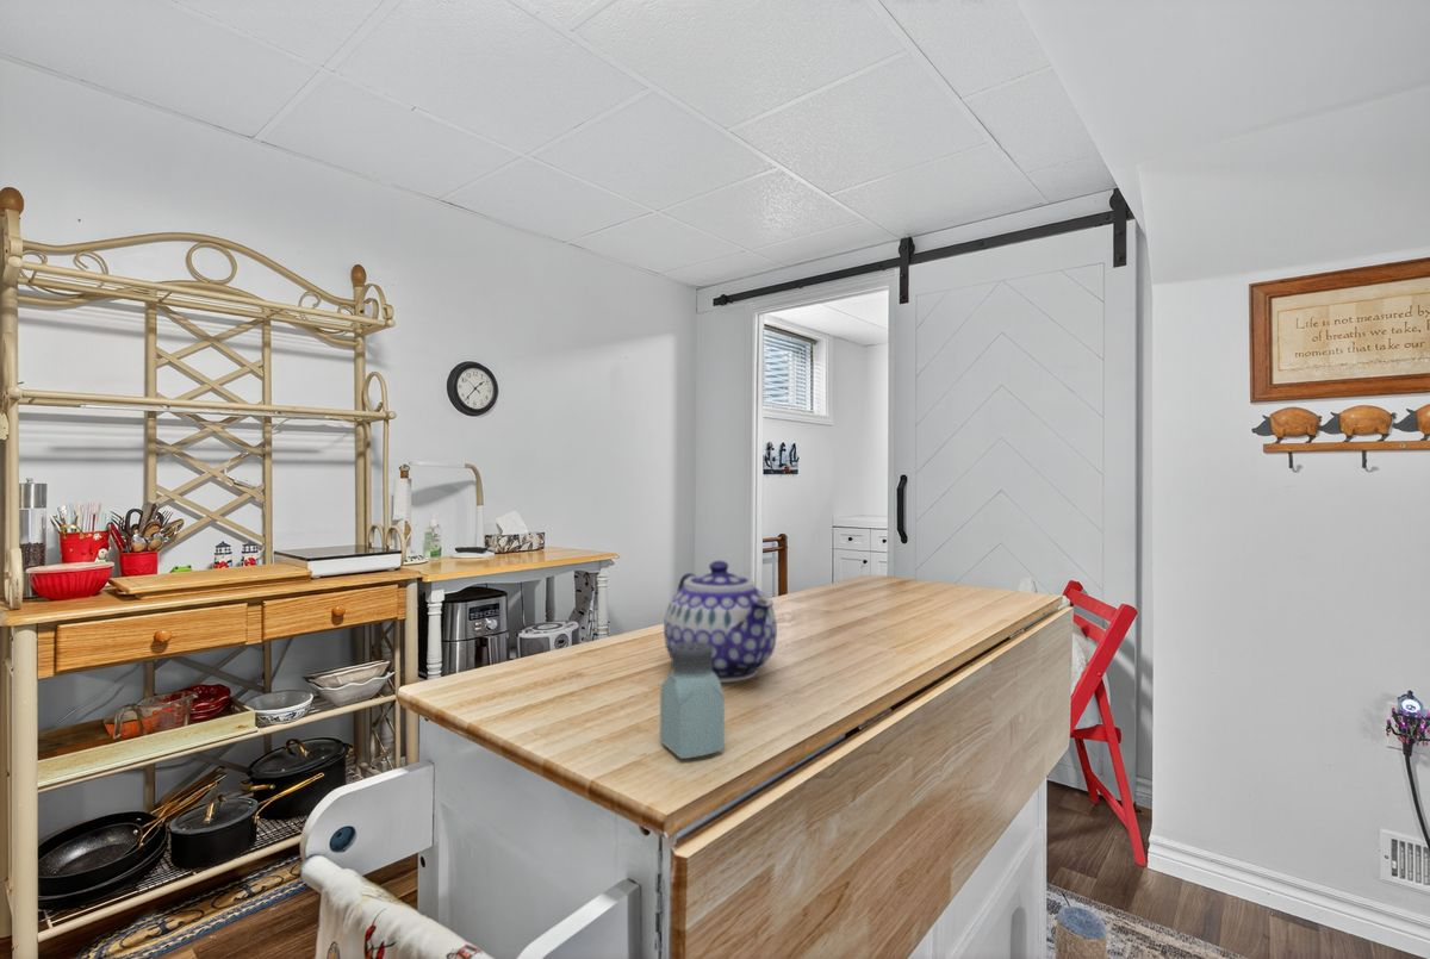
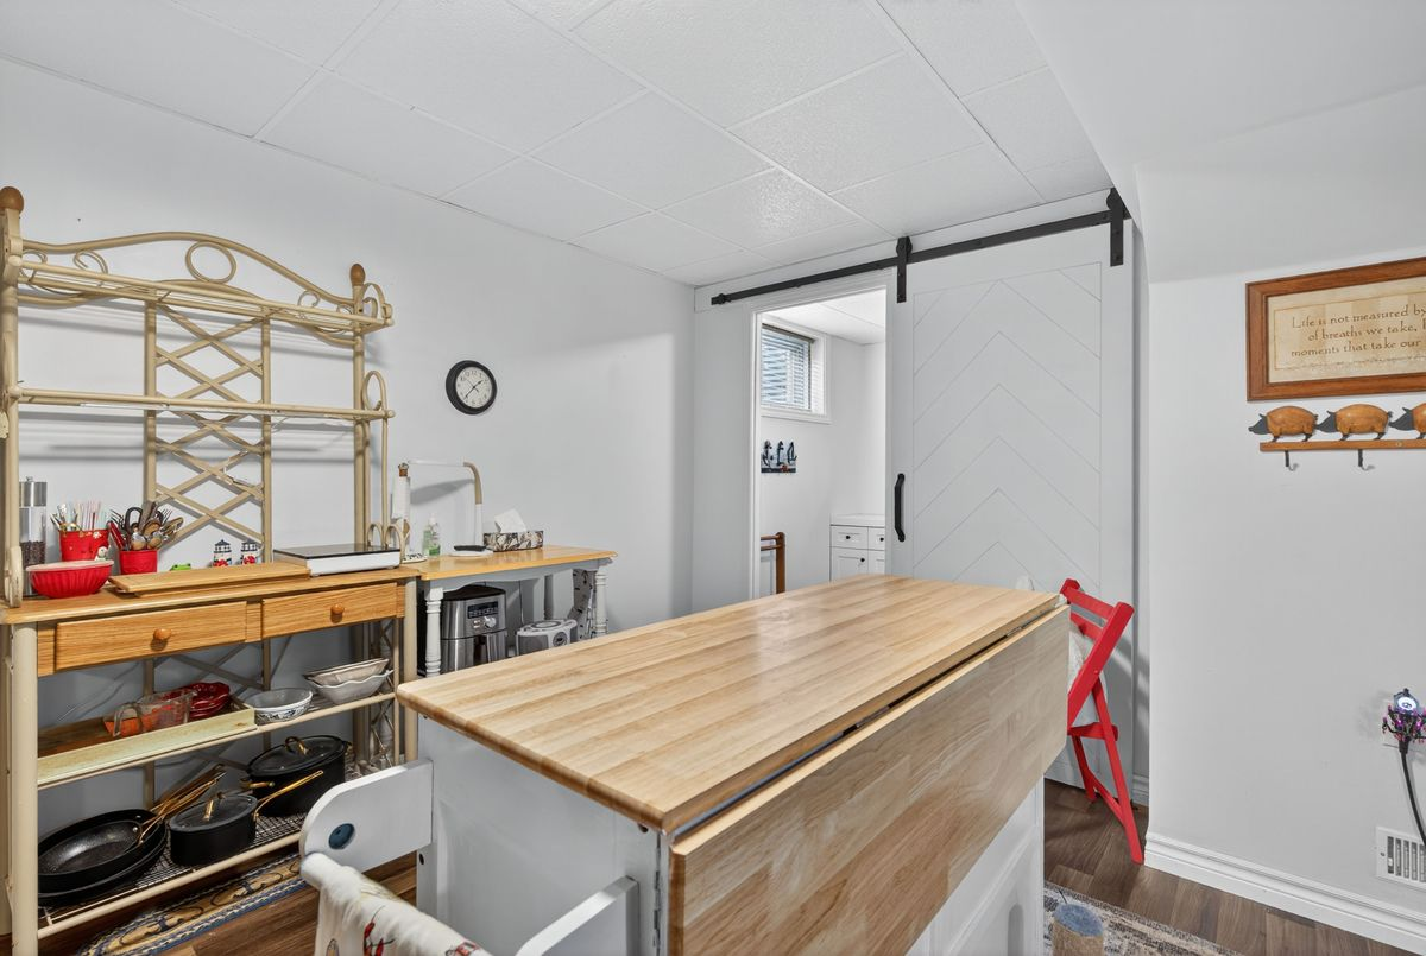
- teapot (720, 616)
- saltshaker (691, 696)
